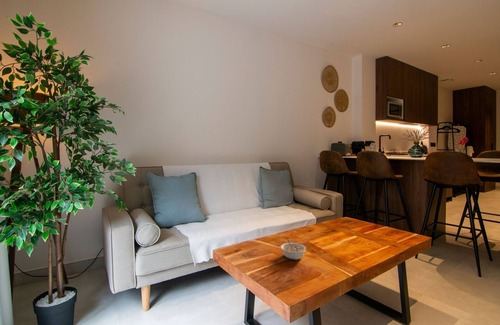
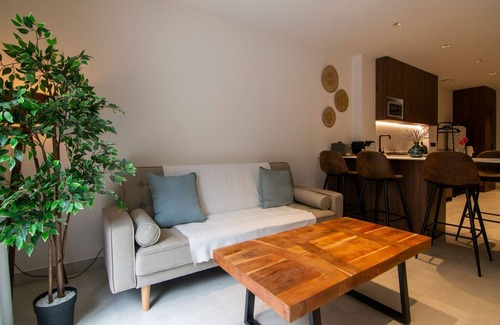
- legume (292, 250)
